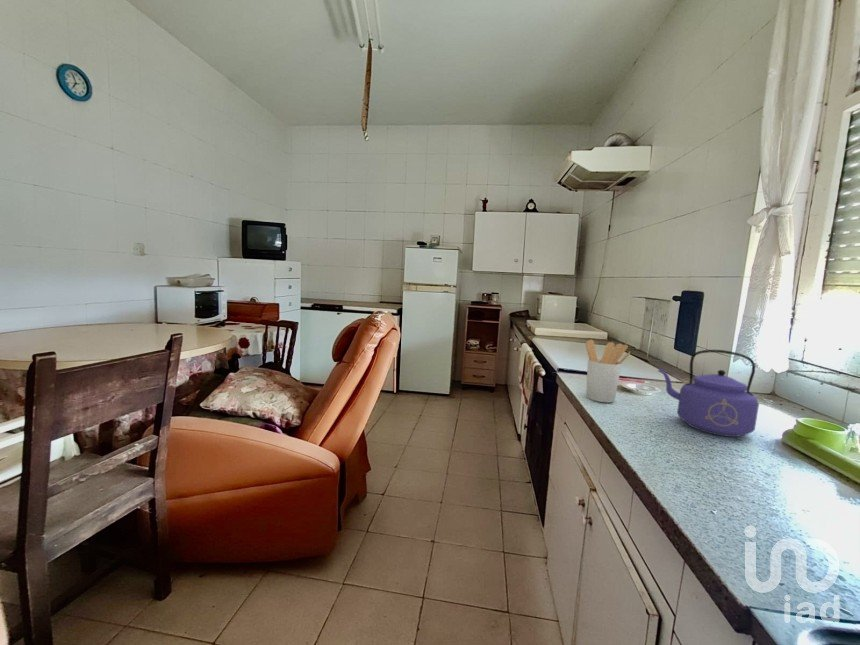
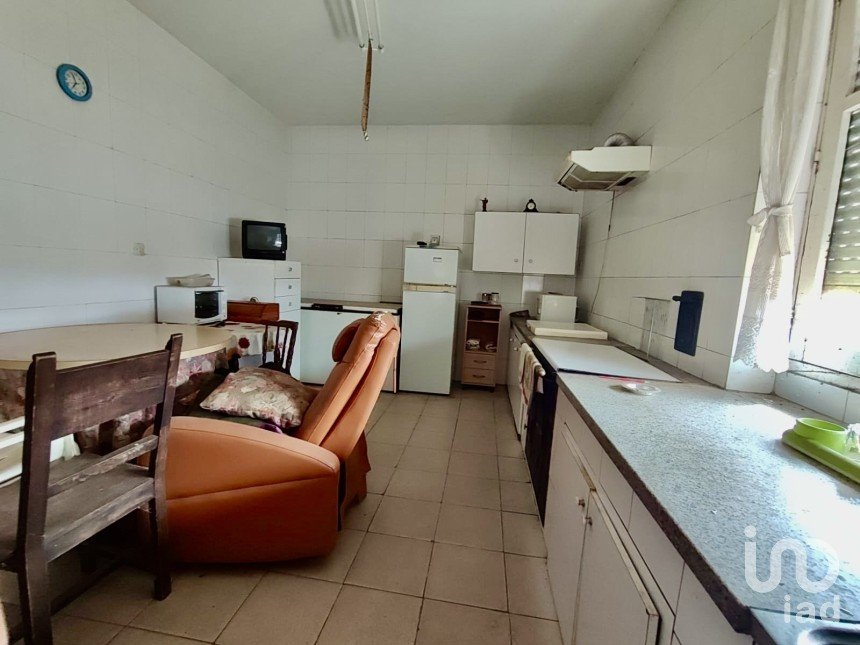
- utensil holder (606, 369)
- kettle (705, 387)
